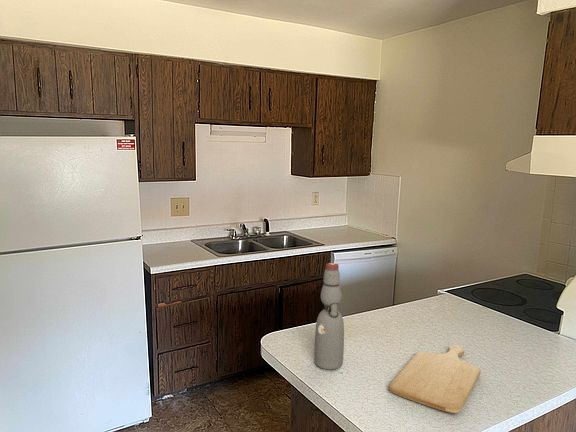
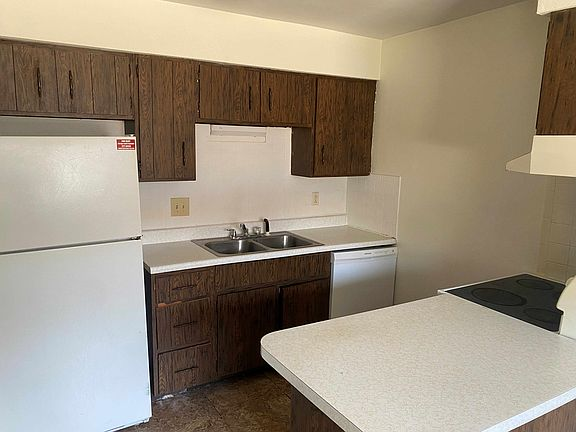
- bottle (330, 314)
- chopping board (441, 370)
